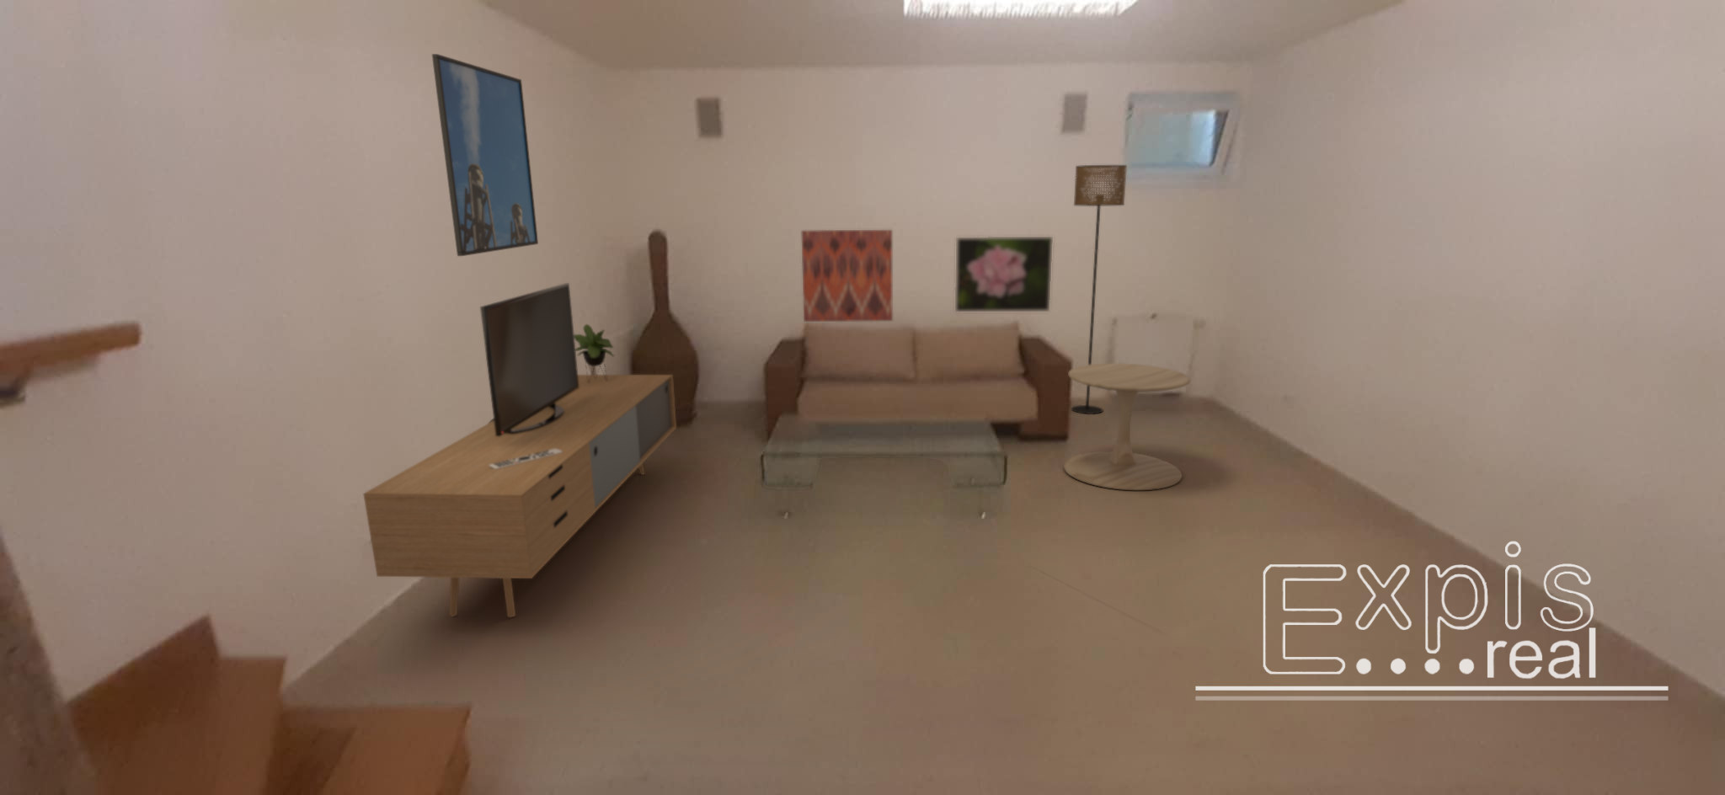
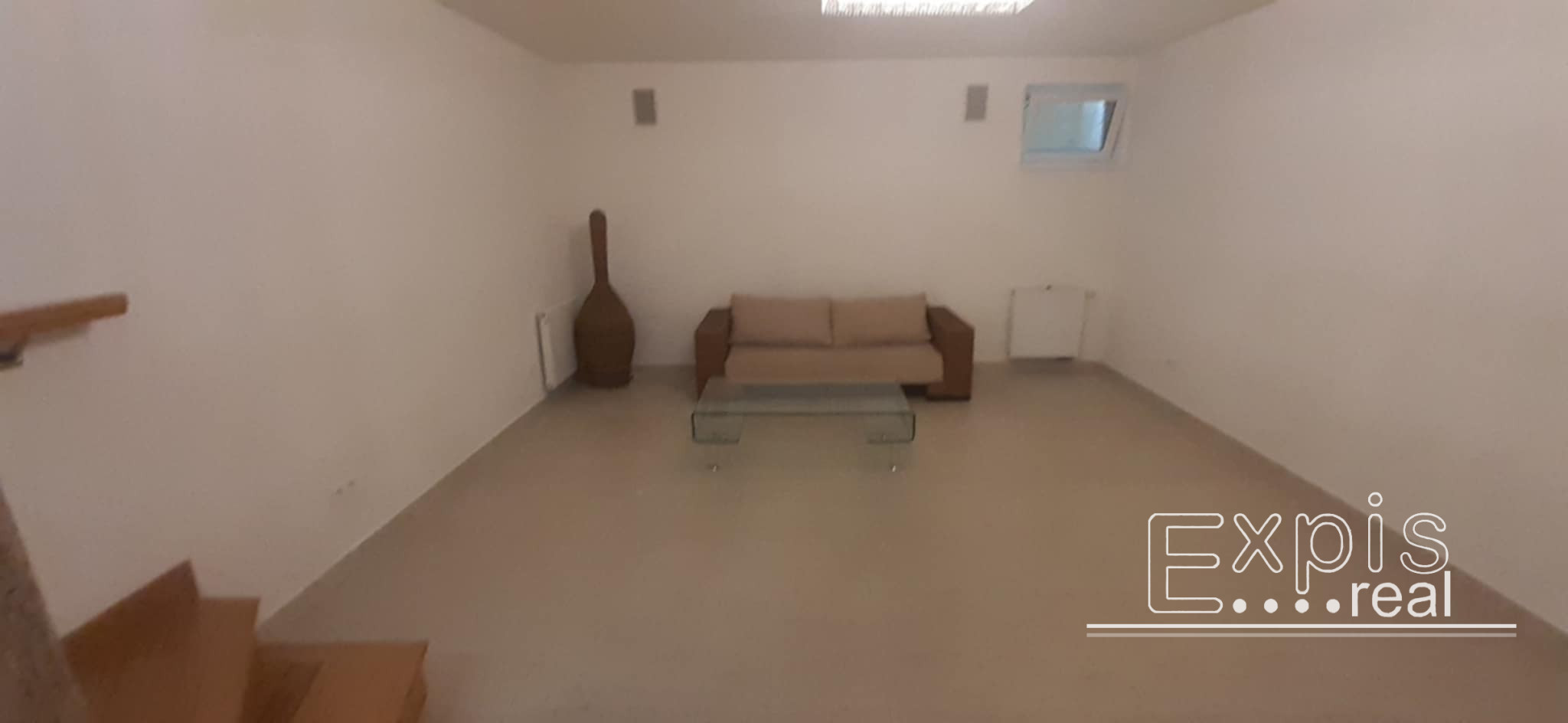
- floor lamp (1094, 291)
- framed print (1003, 275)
- side table (1124, 423)
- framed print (491, 161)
- media console (551, 416)
- wall art (847, 275)
